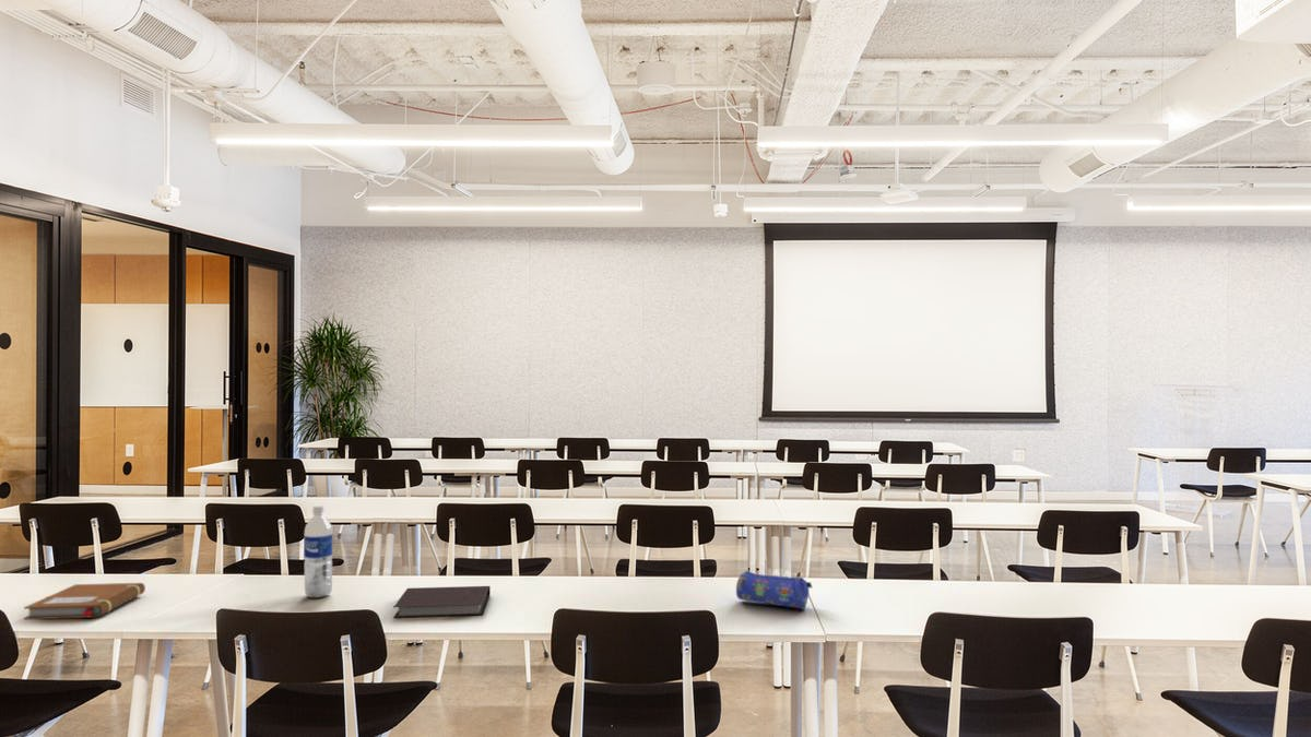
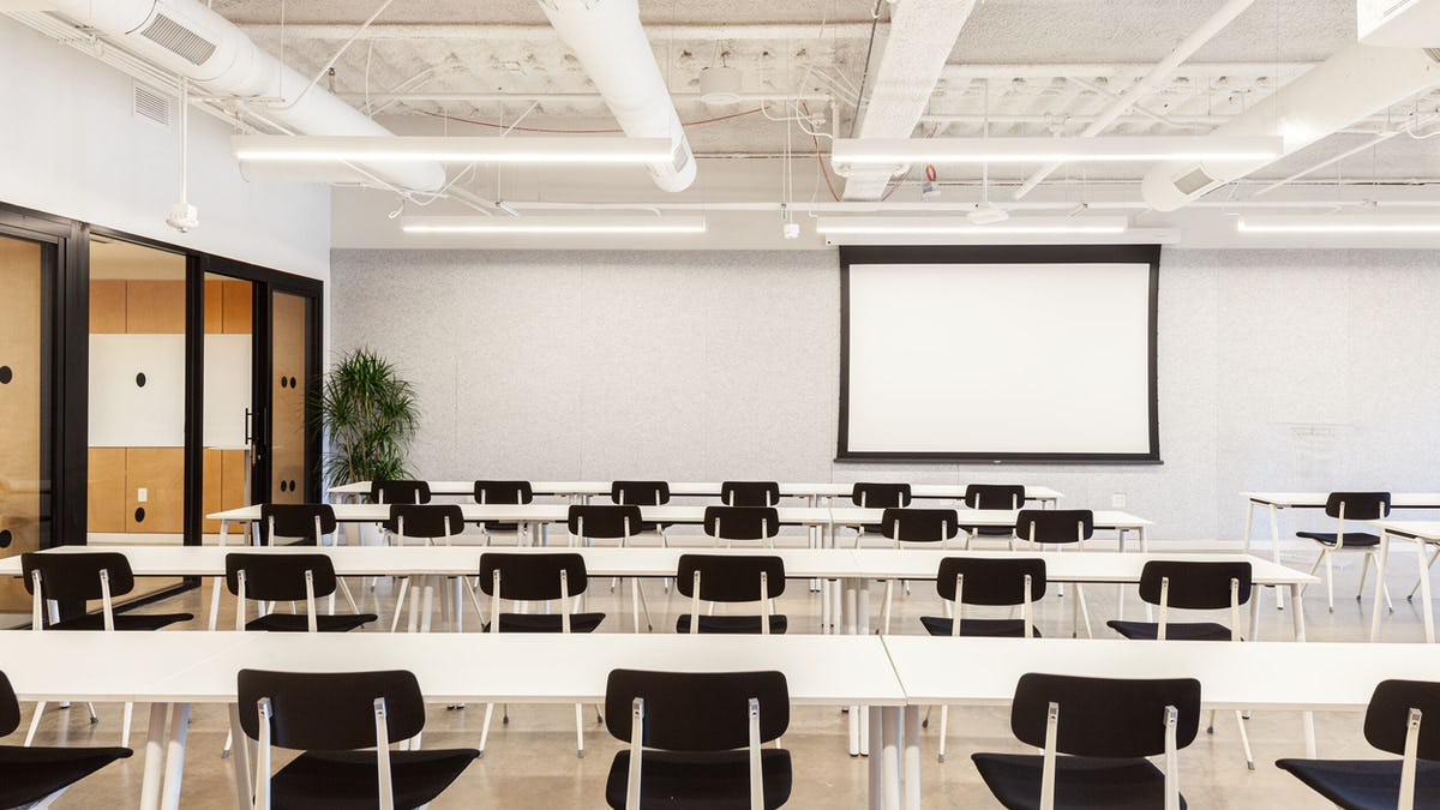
- notebook (444, 601)
- pencil case (772, 589)
- water bottle (318, 550)
- notebook (86, 601)
